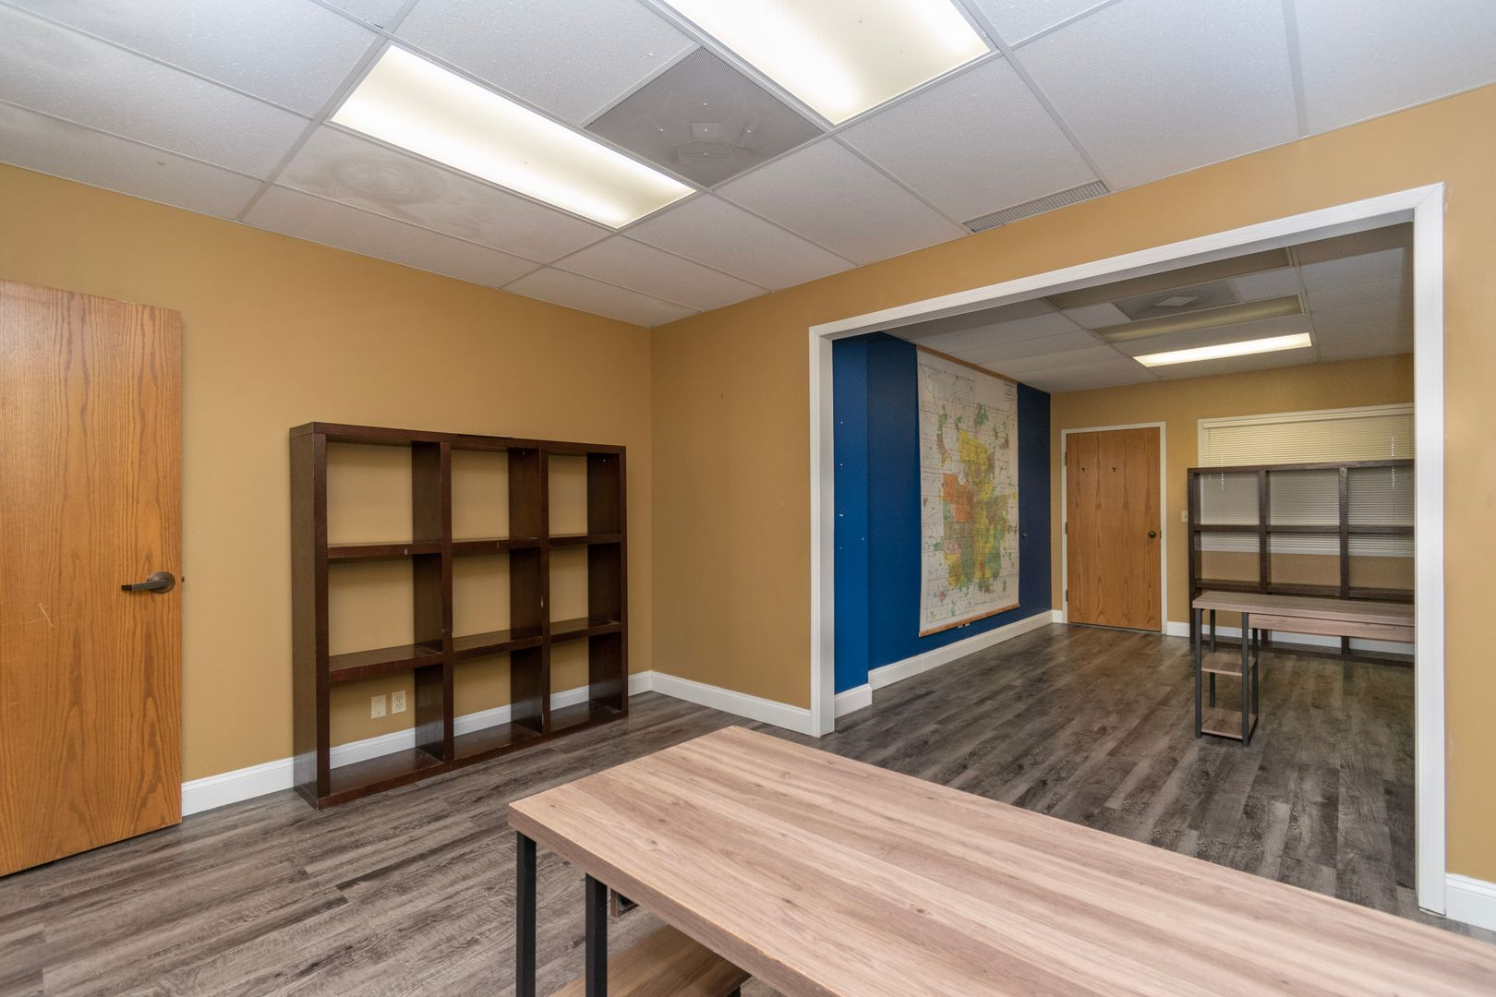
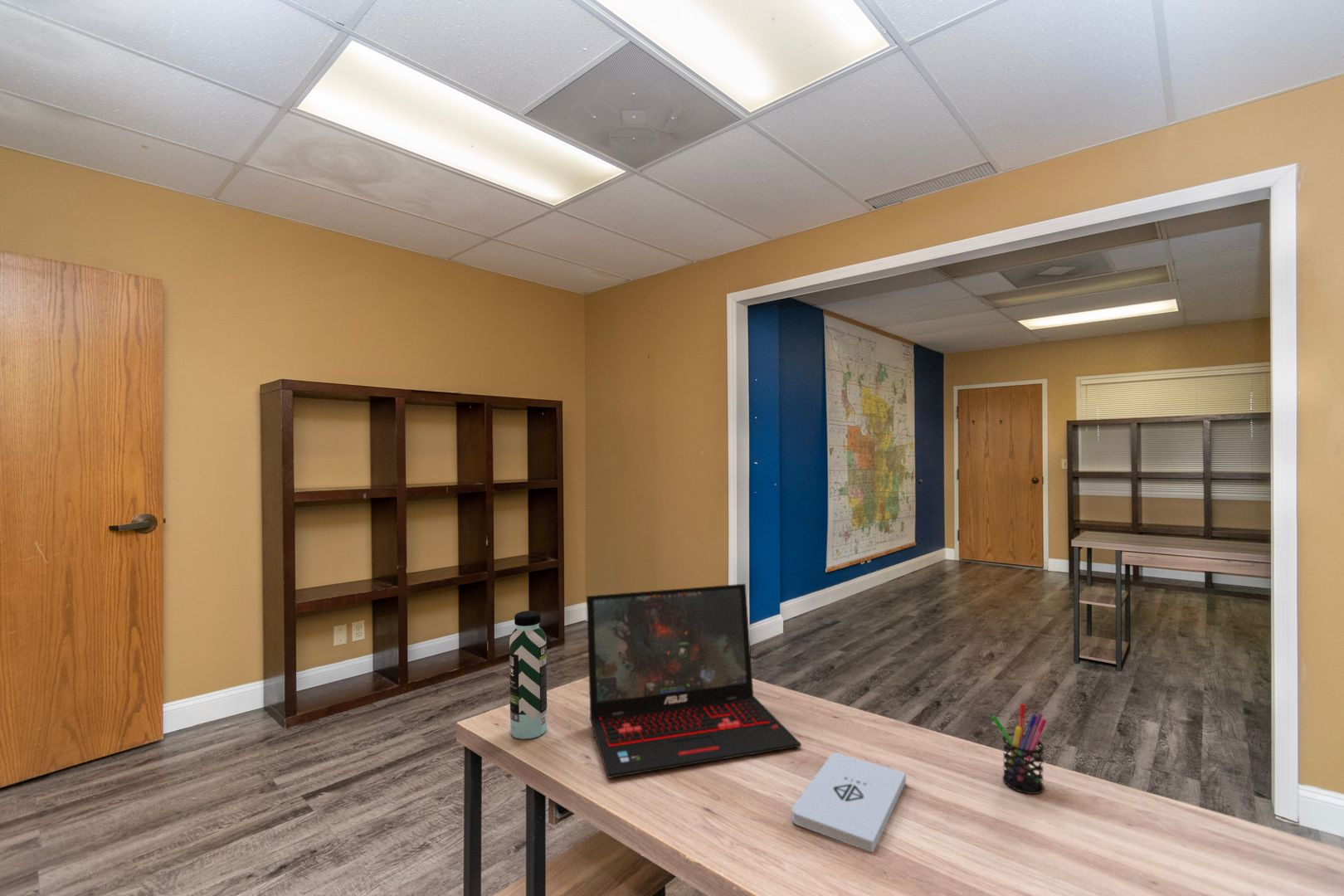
+ notepad (850, 796)
+ laptop (686, 668)
+ water bottle (528, 672)
+ pen holder (1018, 745)
